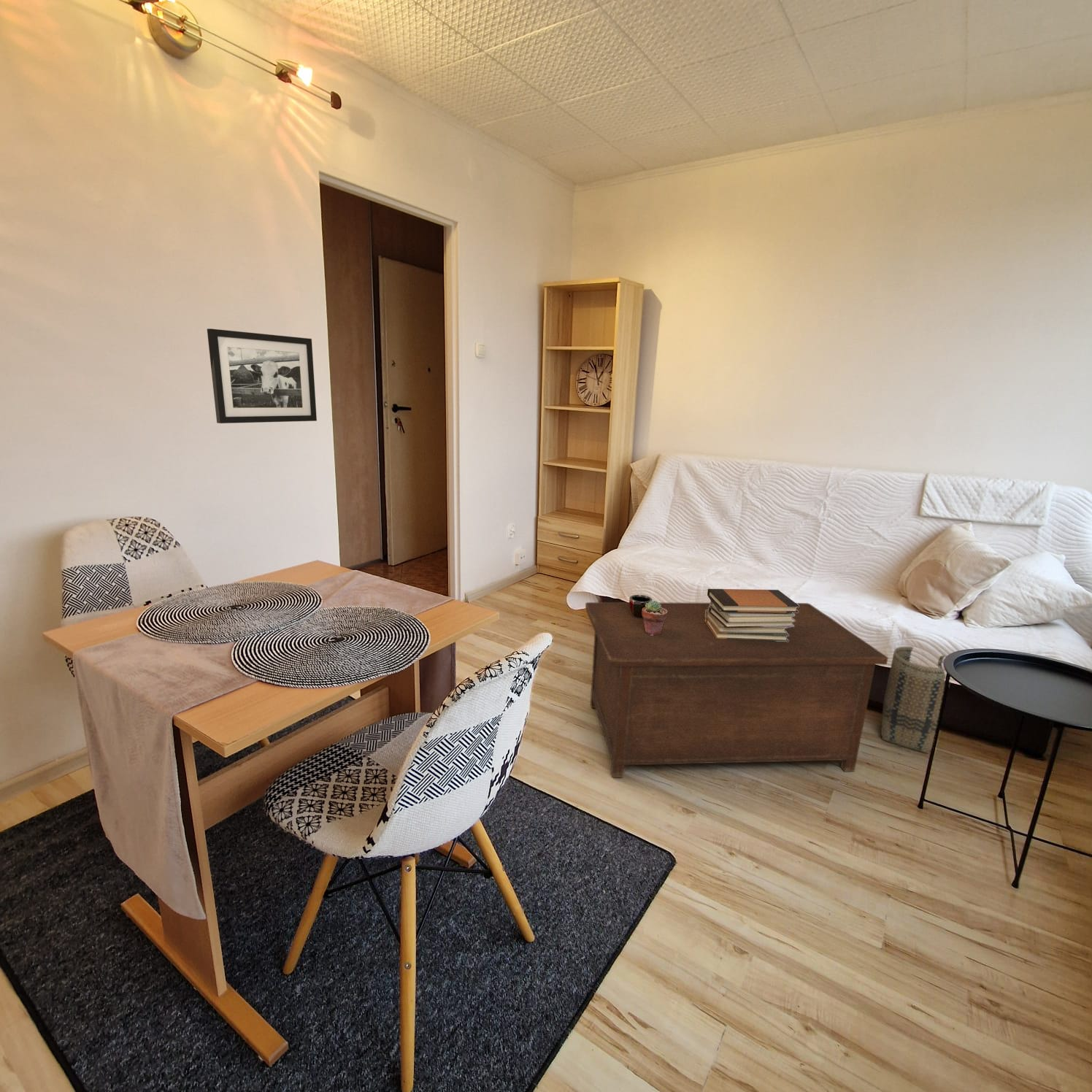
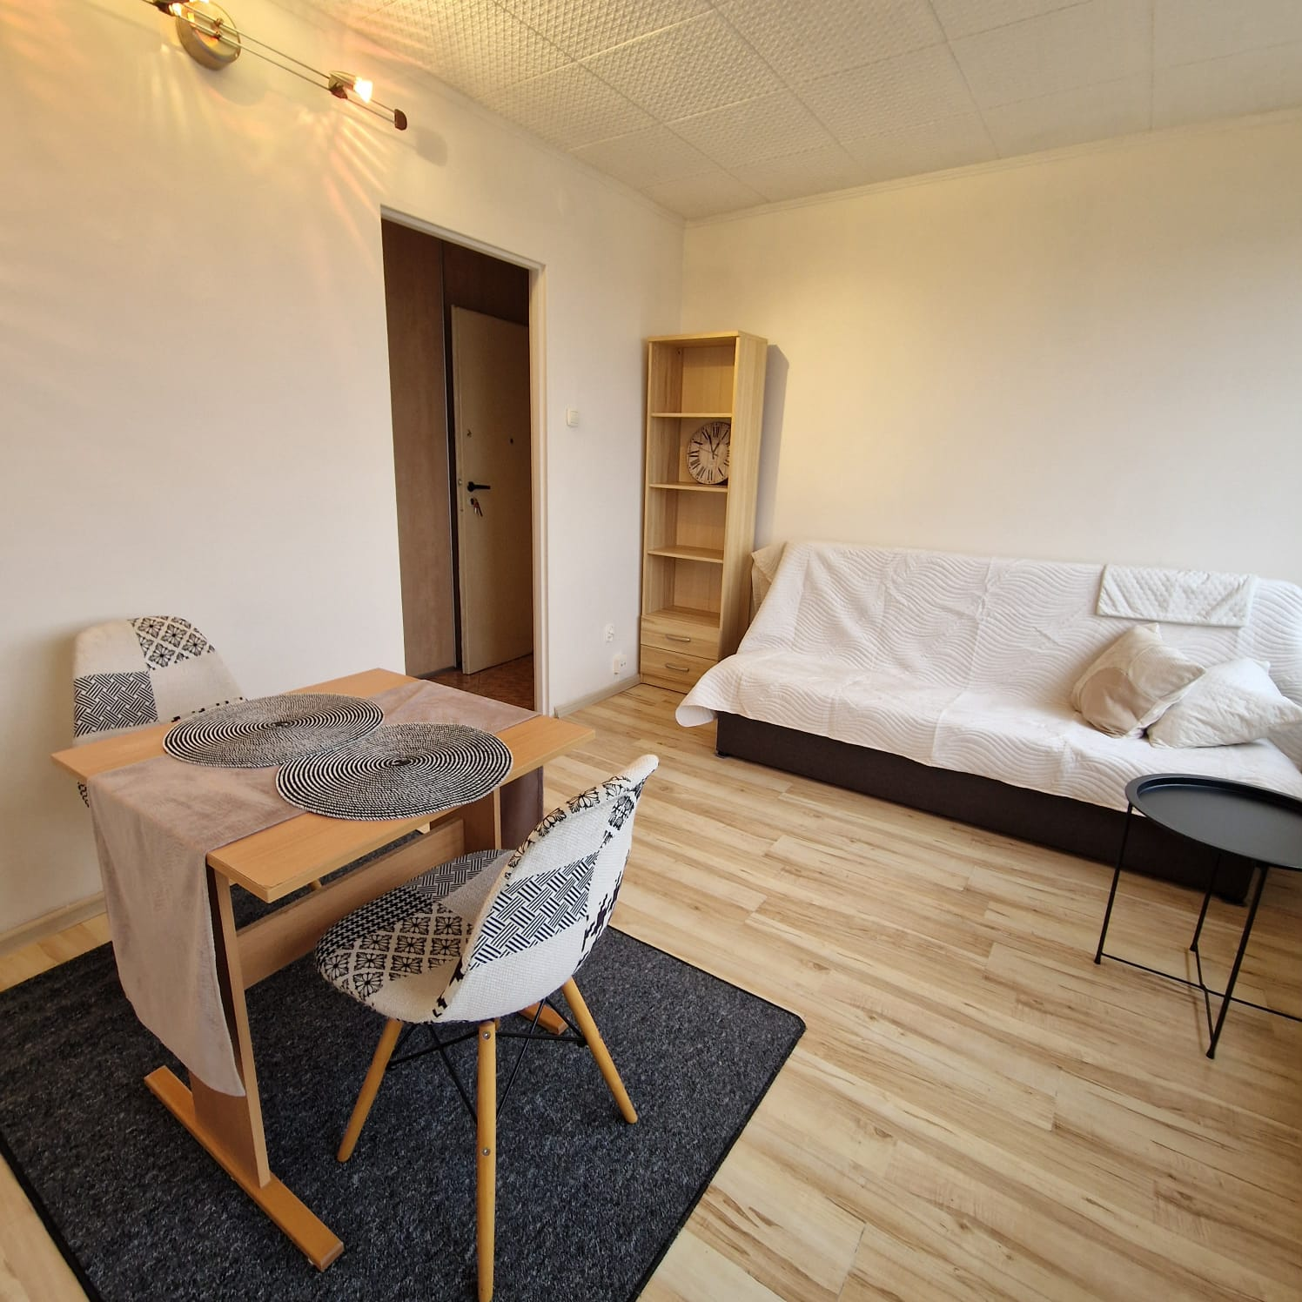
- mug (639, 604)
- cabinet (716, 682)
- basket (915, 698)
- picture frame (266, 378)
- potted succulent (654, 616)
- book stack (750, 614)
